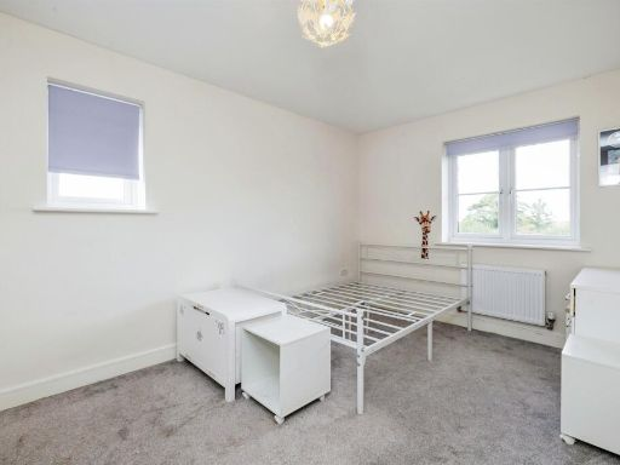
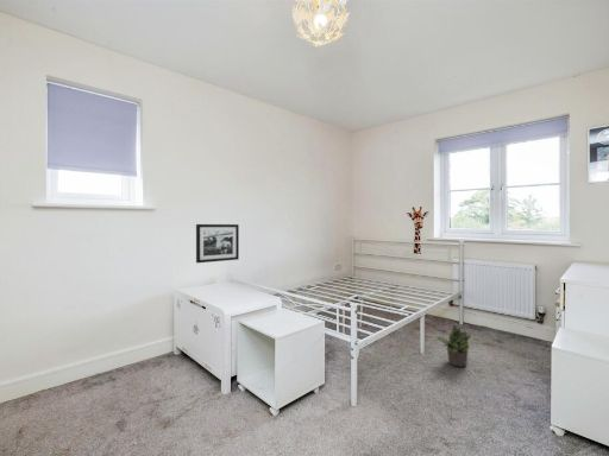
+ picture frame (218, 242)
+ potted plant (453, 344)
